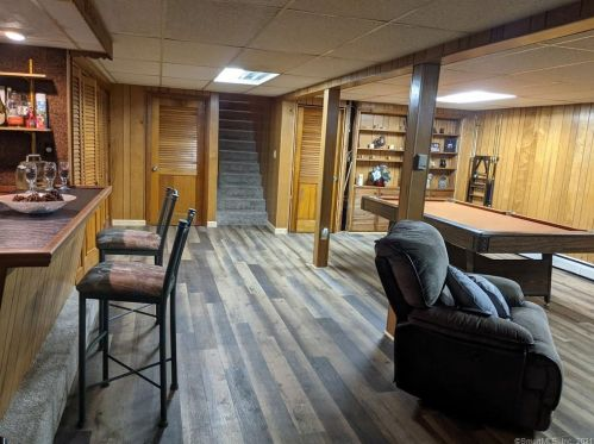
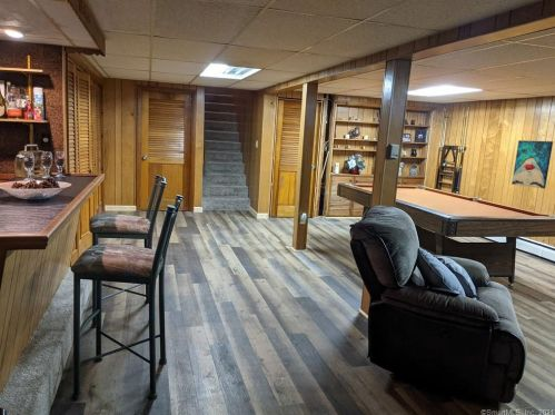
+ wall art (531, 164)
